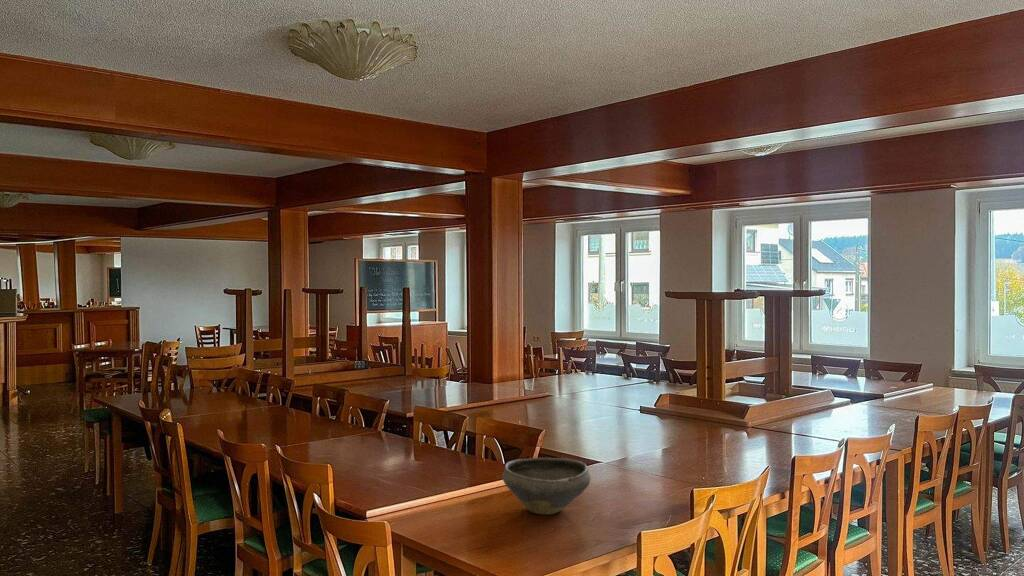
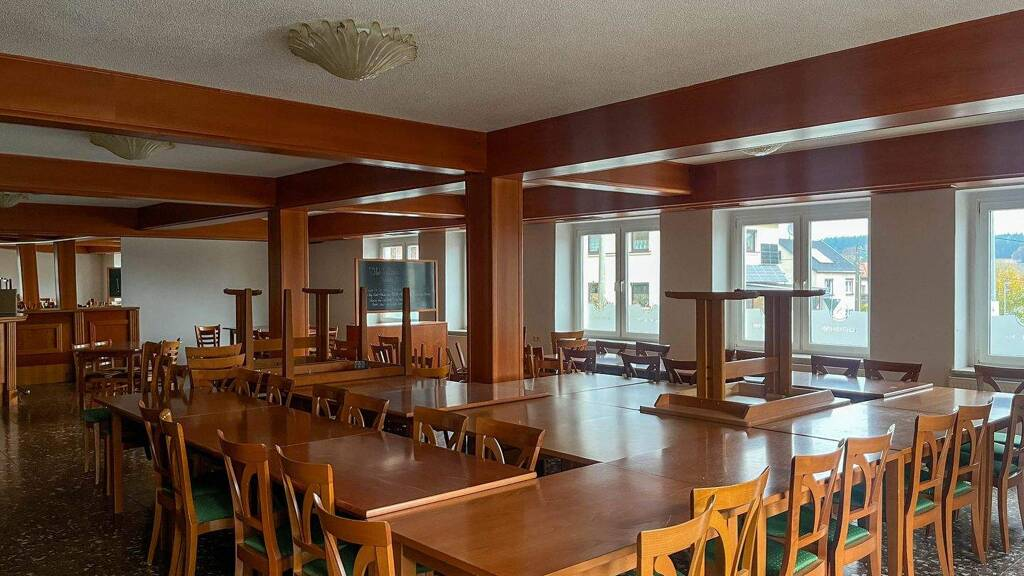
- bowl (546, 487)
